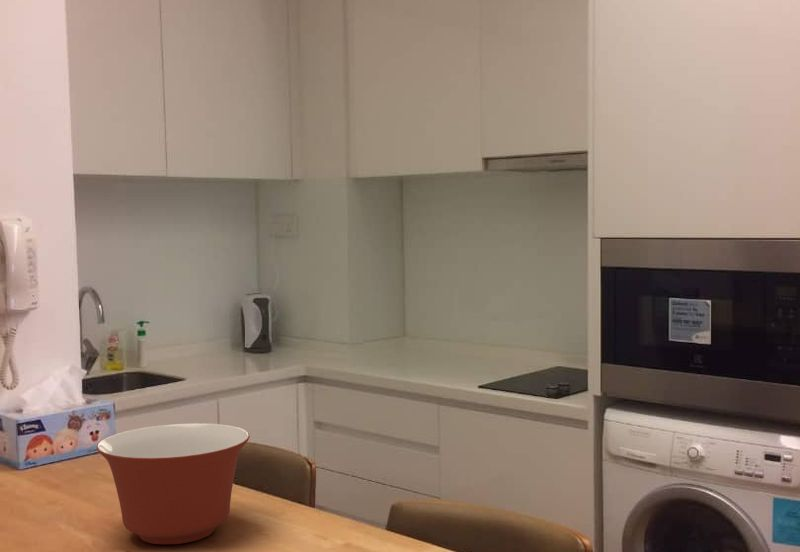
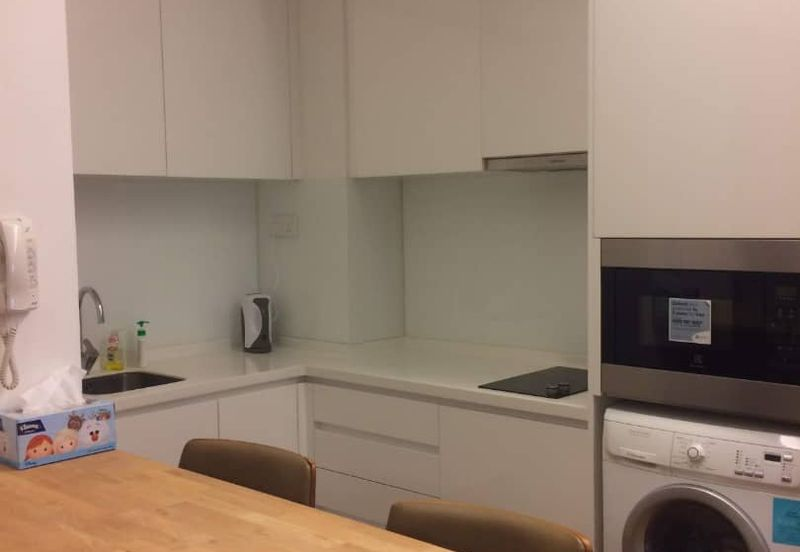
- mixing bowl (176, 485)
